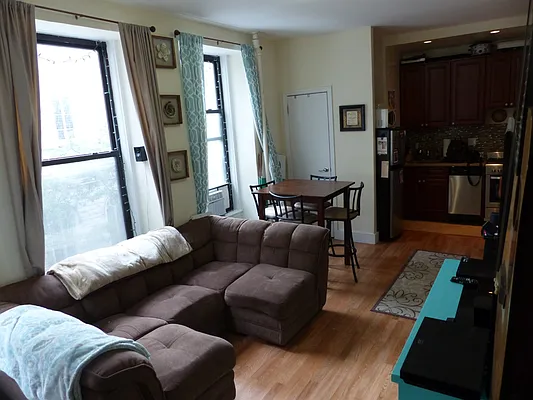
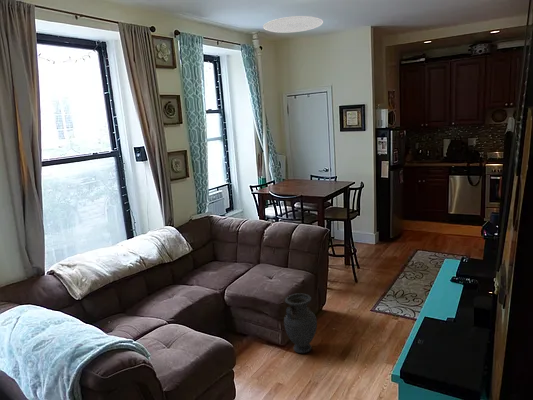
+ vase (300, 323)
+ ceiling light (292, 22)
